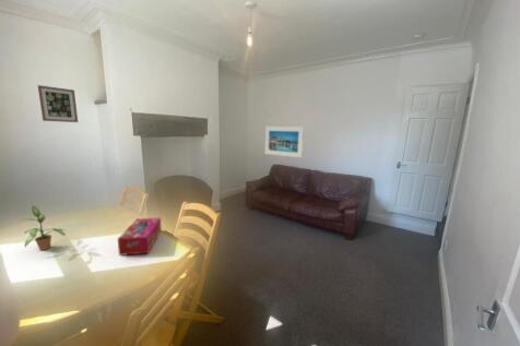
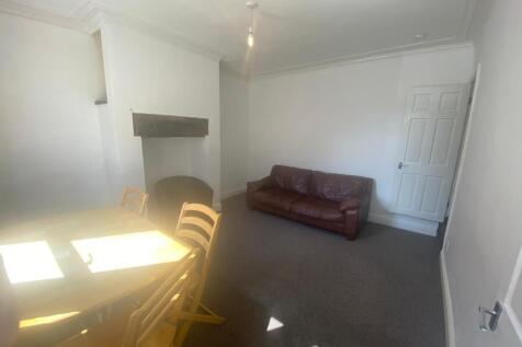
- tissue box (142, 234)
- wall art (59, 105)
- potted plant (42, 227)
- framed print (282, 141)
